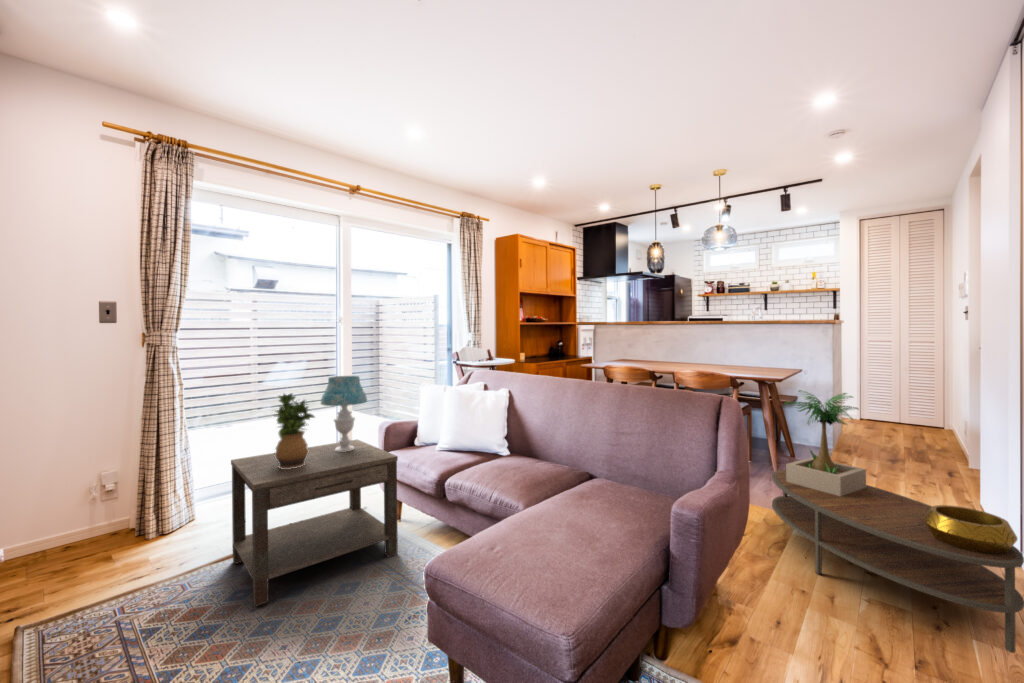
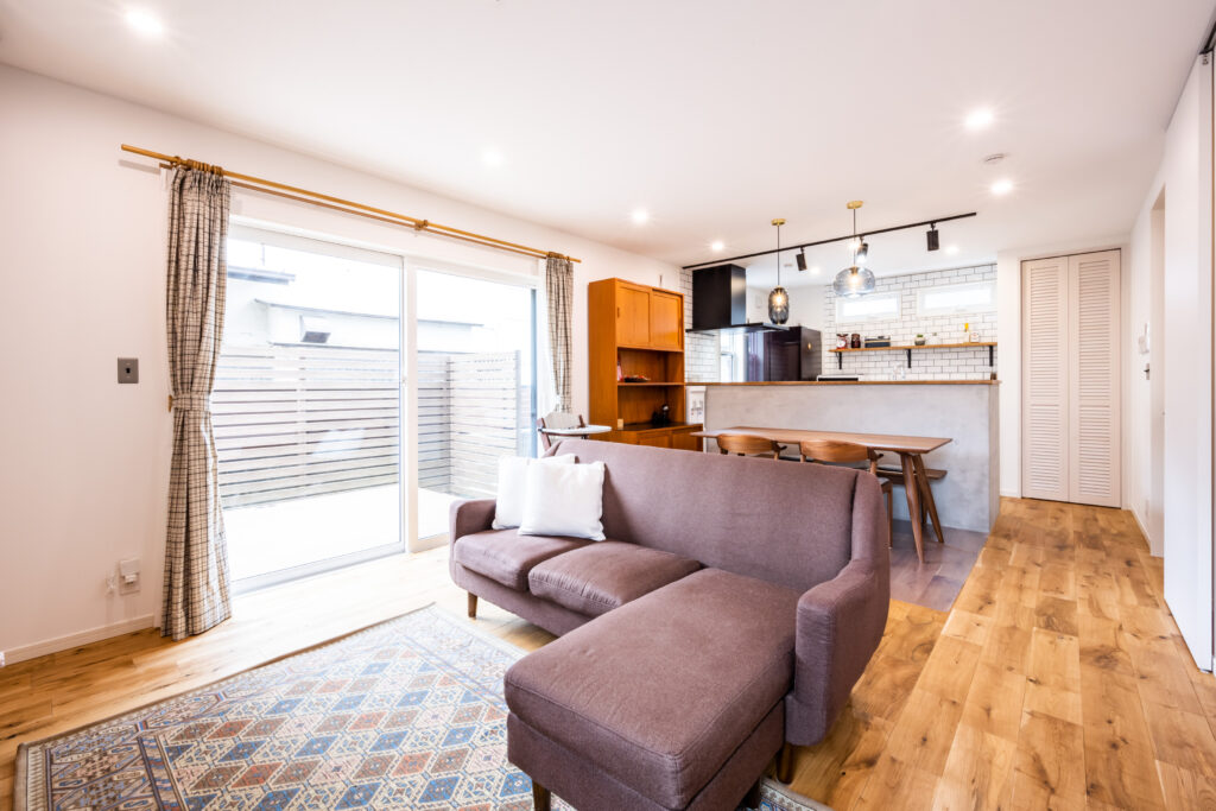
- coffee table (868, 536)
- table lamp (344, 413)
- potted plant (821, 436)
- decorative bowl (968, 528)
- potted plant (292, 429)
- side table (317, 516)
